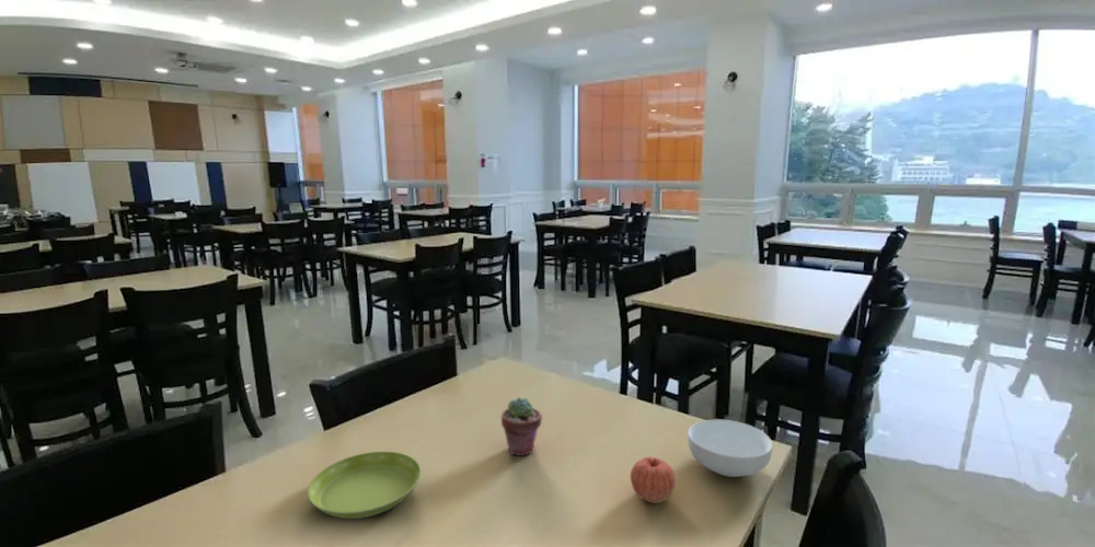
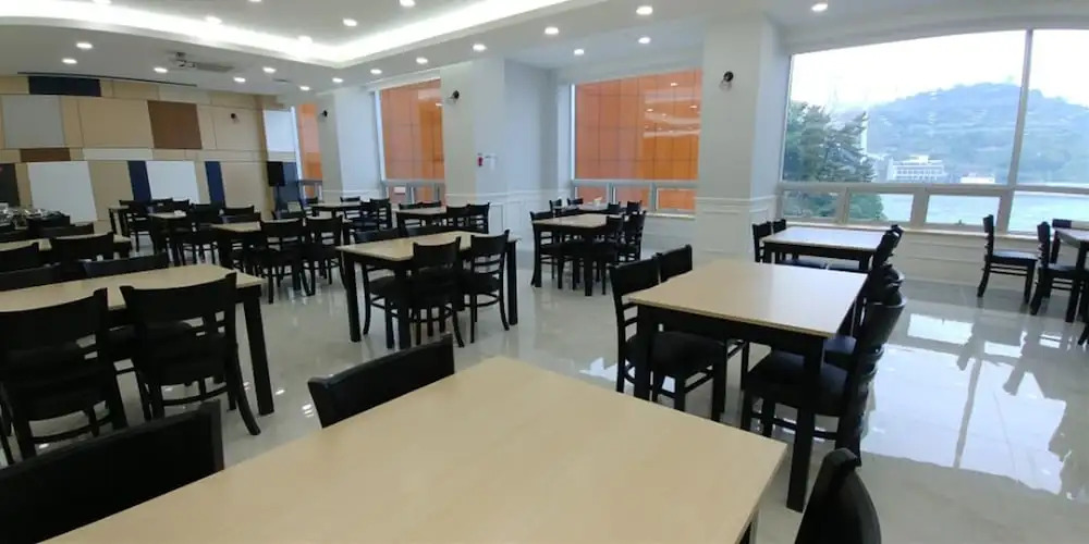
- potted succulent (521, 423)
- cereal bowl (728, 451)
- apple (653, 477)
- saucer (366, 486)
